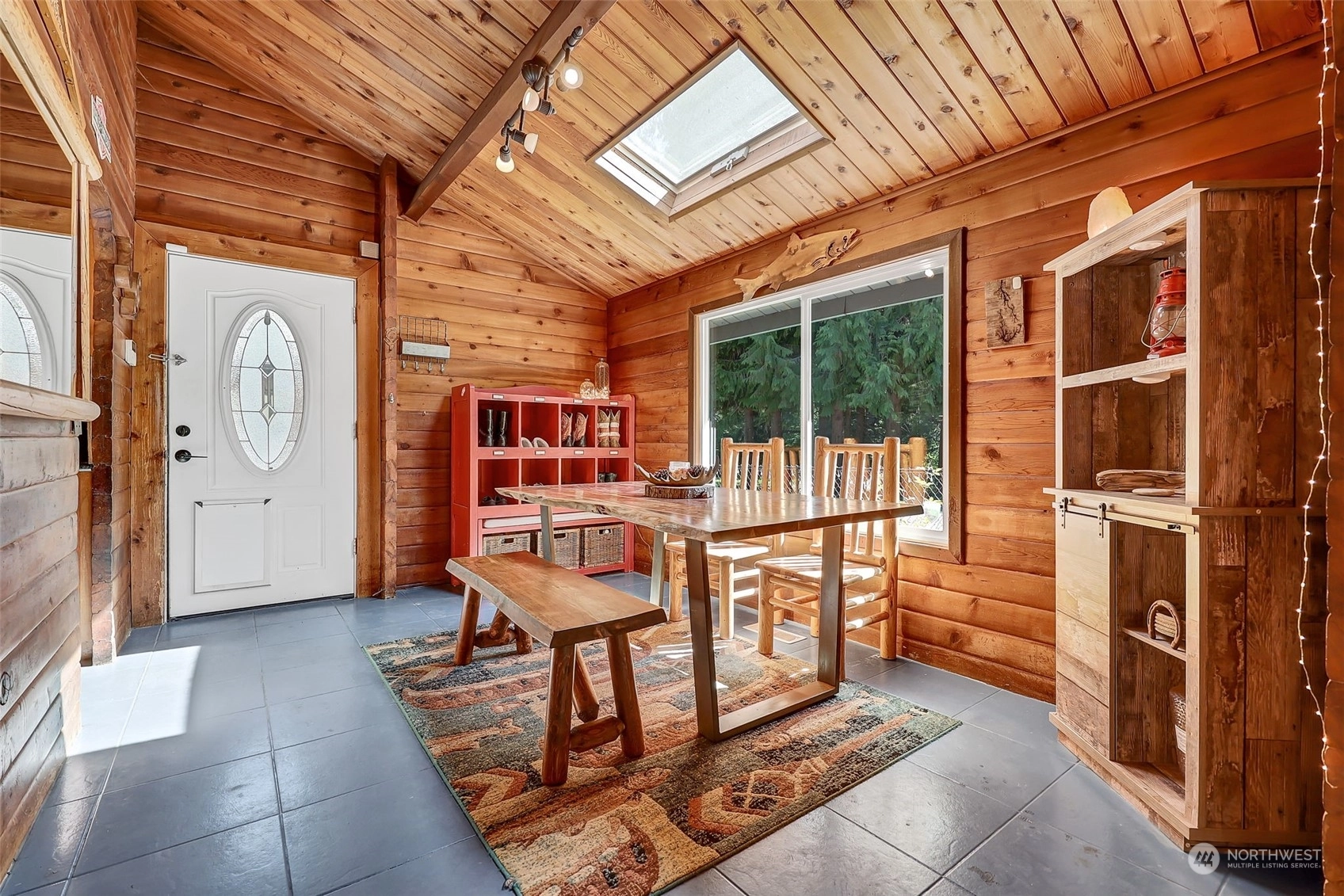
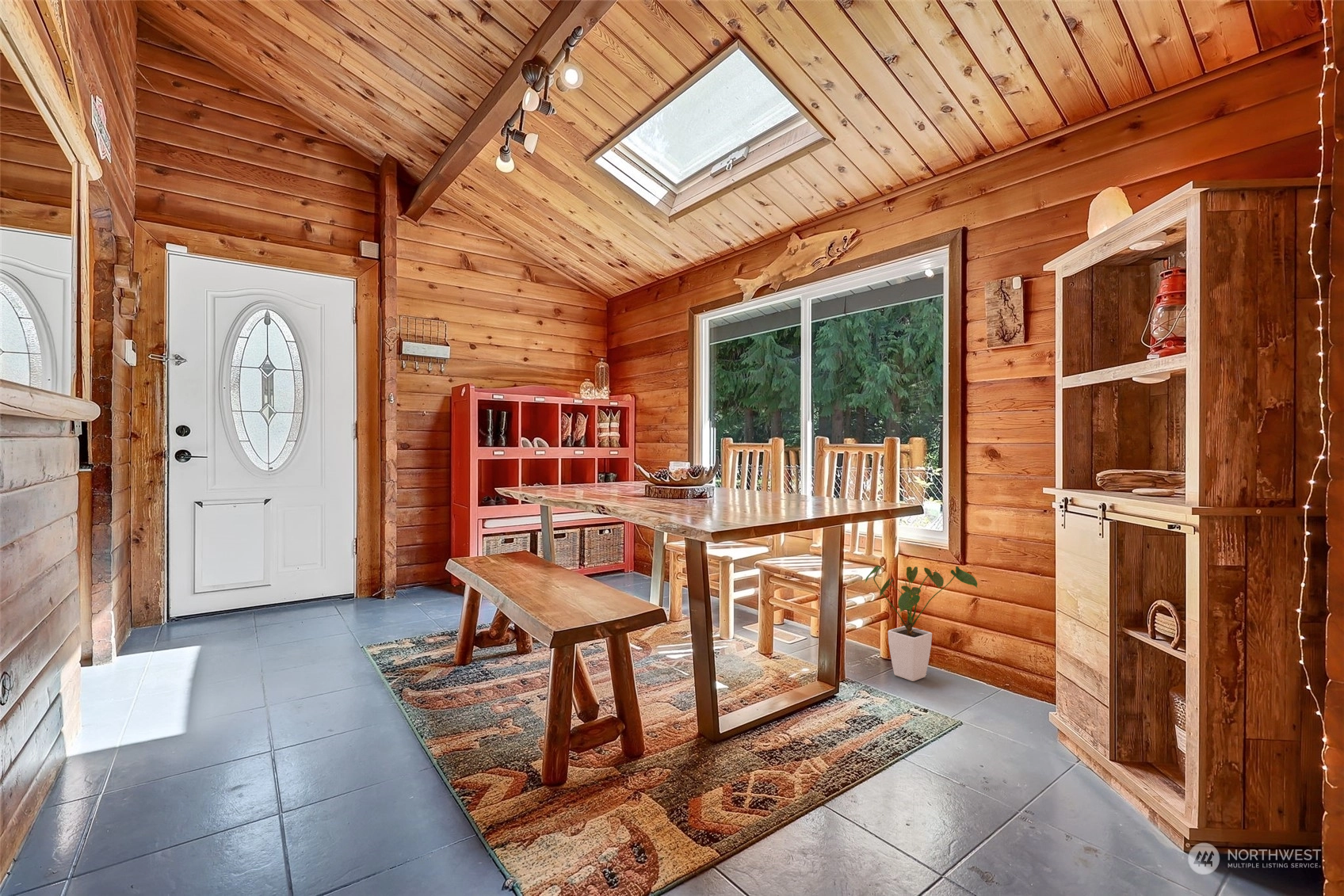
+ house plant (916, 620)
